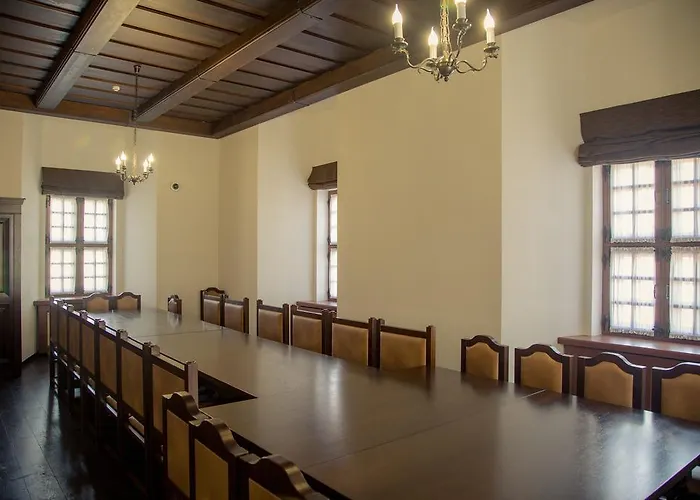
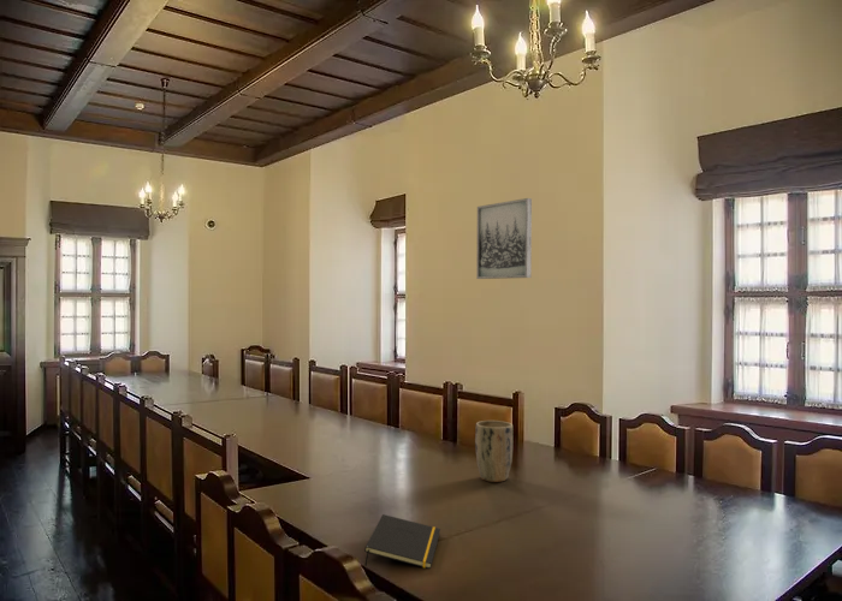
+ notepad (404, 538)
+ plant pot (493, 451)
+ wall art (503, 240)
